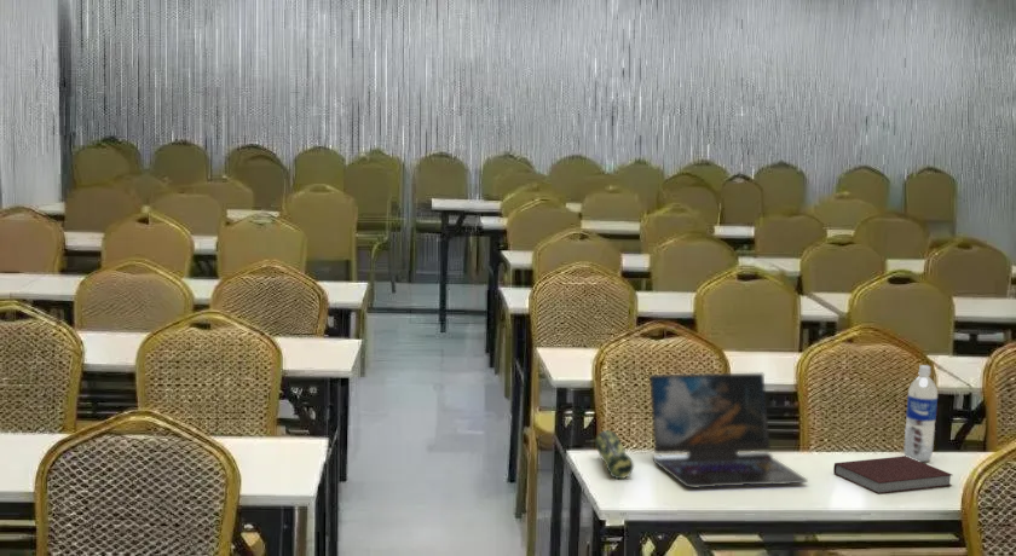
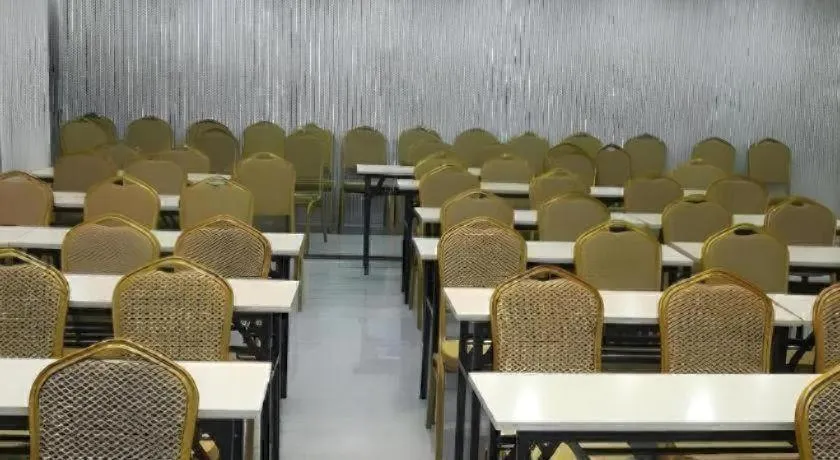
- water bottle (920, 412)
- pencil case (614, 454)
- laptop (726, 428)
- notebook (891, 474)
